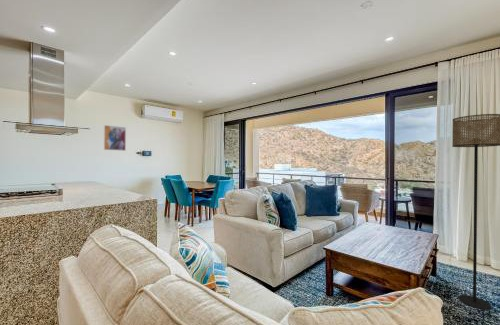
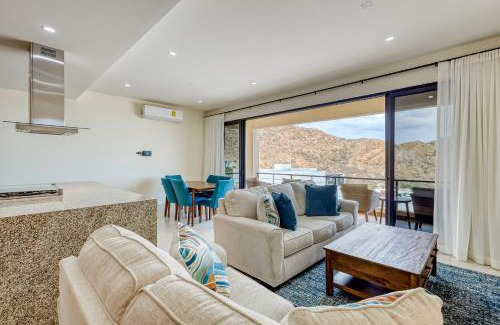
- floor lamp (475, 210)
- wall art (115, 138)
